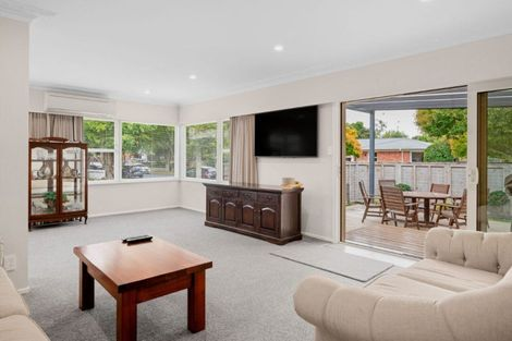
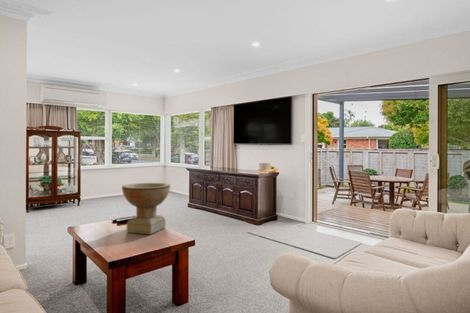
+ decorative bowl (146, 207)
